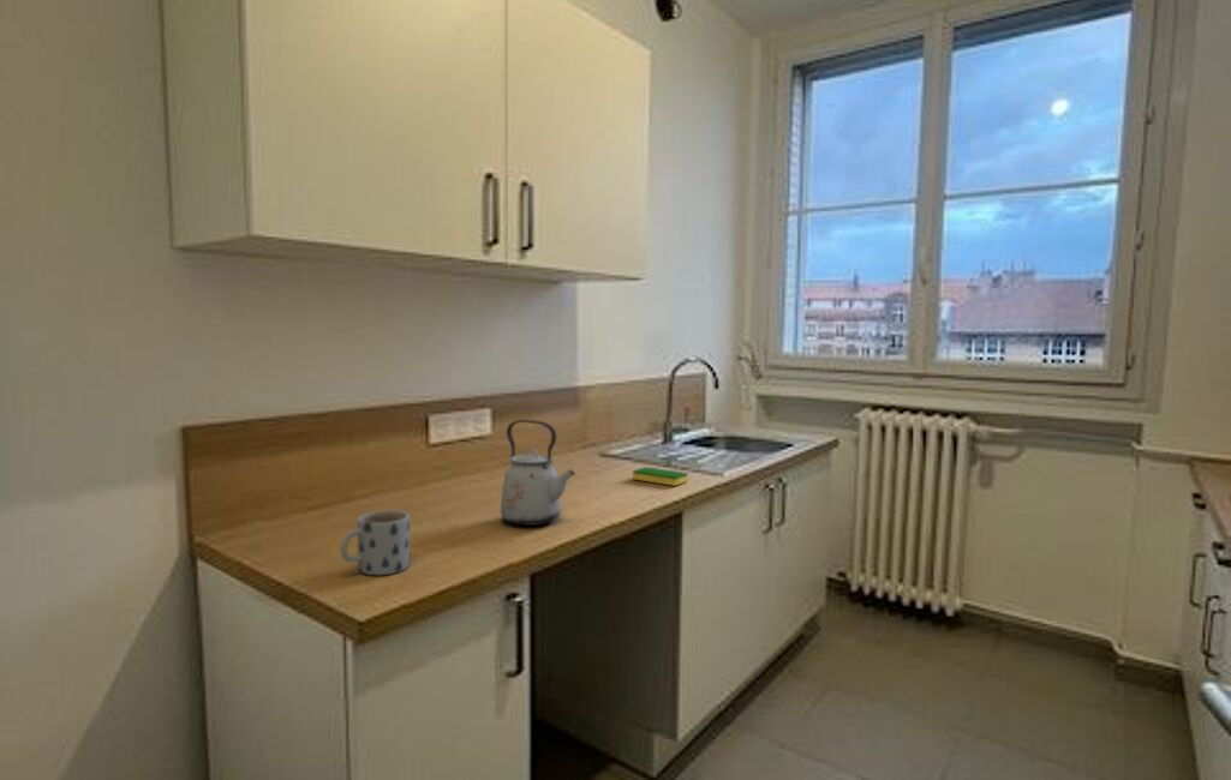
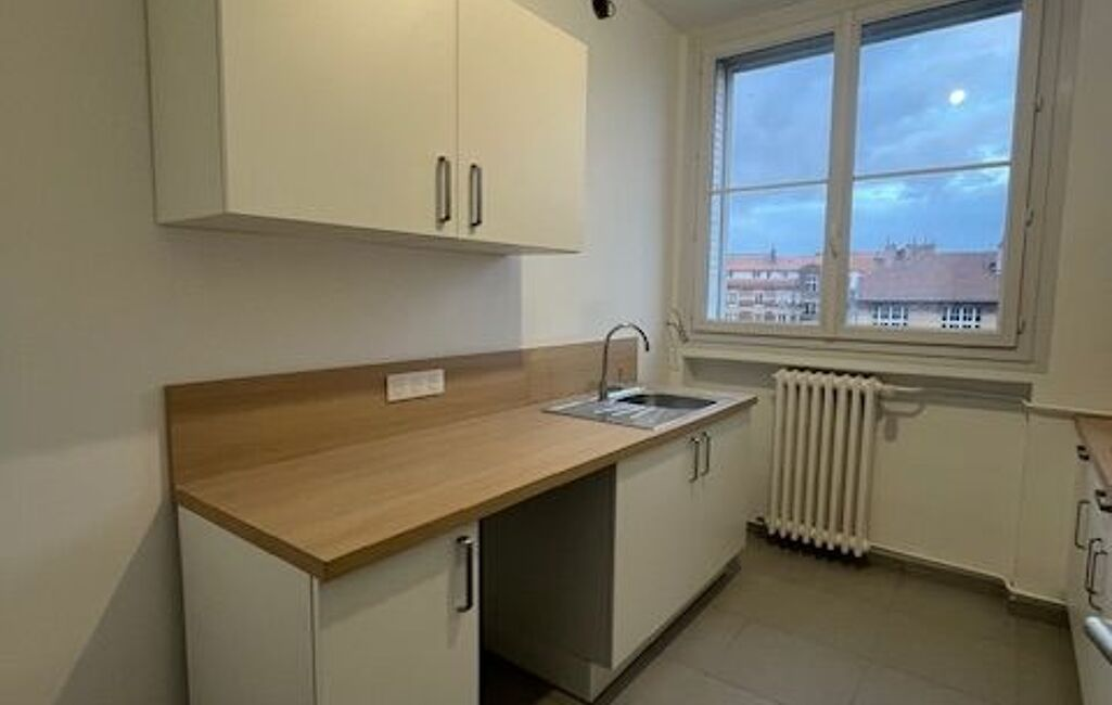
- kettle (539, 472)
- mug (375, 544)
- dish sponge (659, 475)
